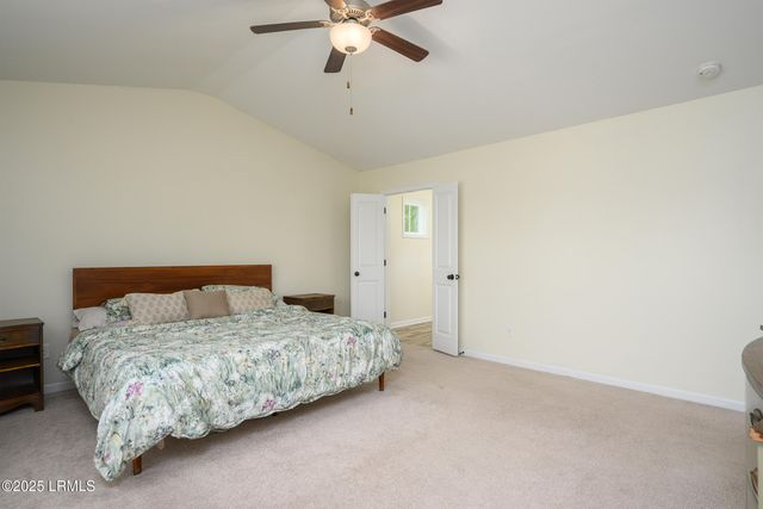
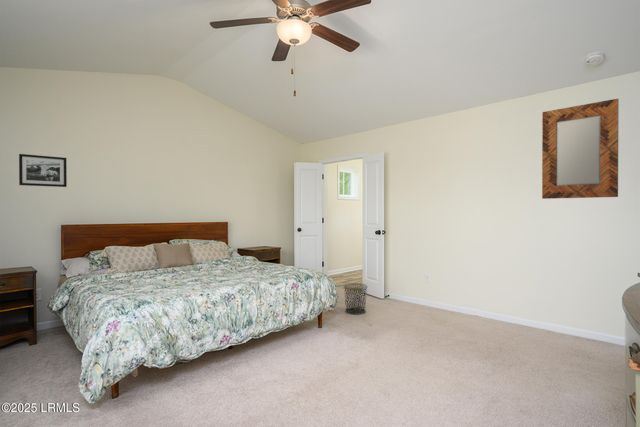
+ picture frame (43, 171)
+ home mirror (578, 151)
+ waste bin (355, 298)
